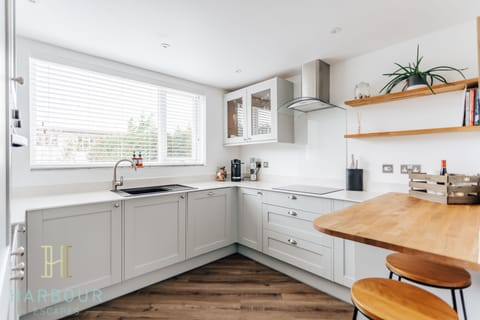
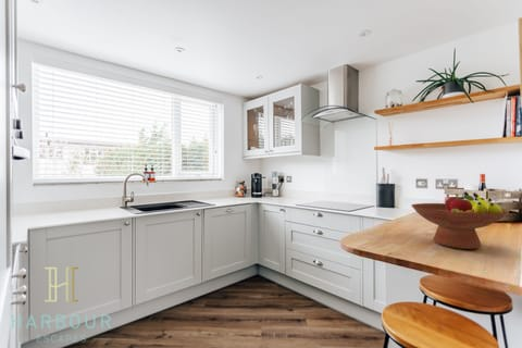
+ fruit bowl (456, 219)
